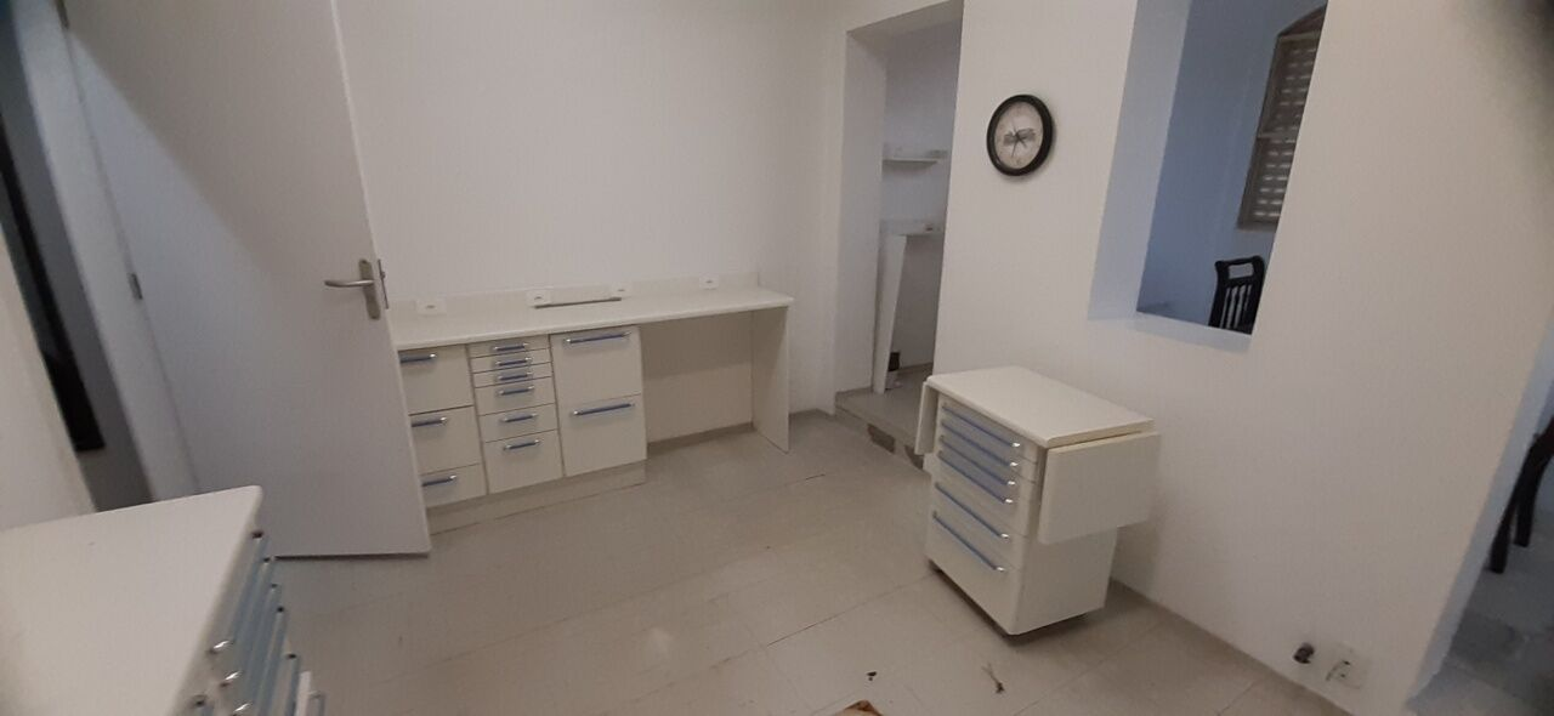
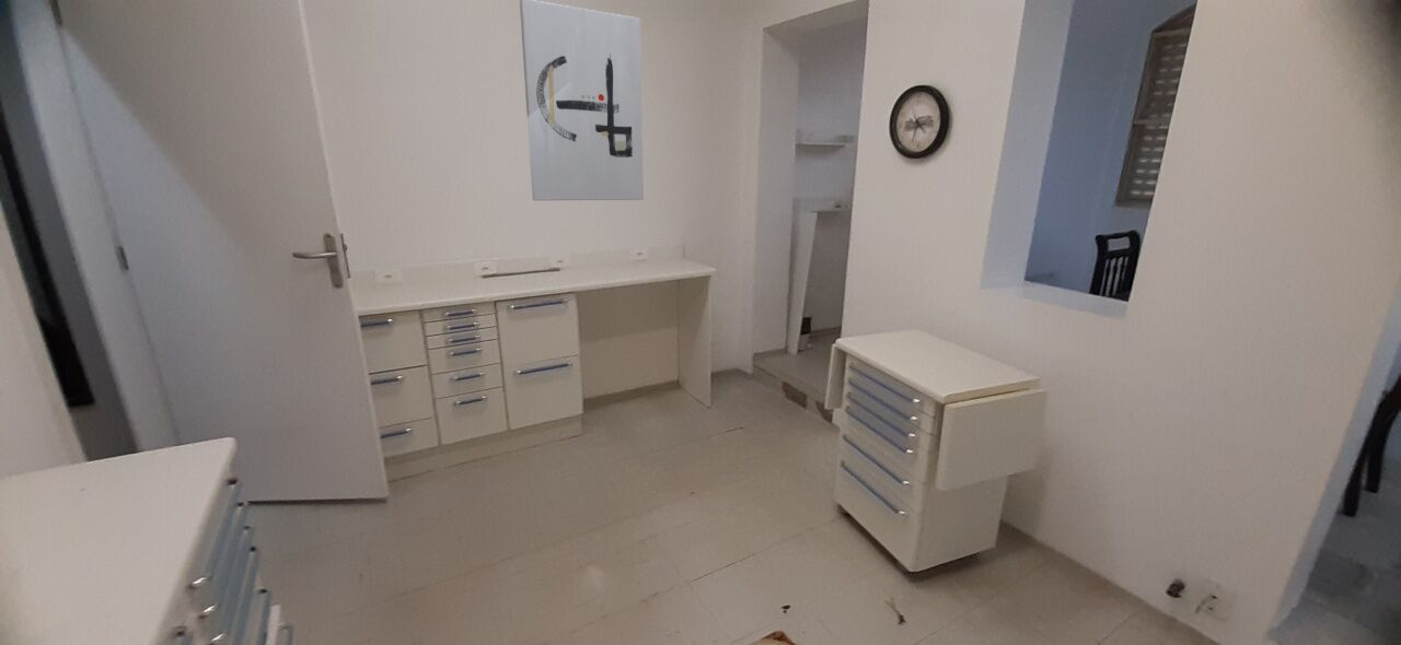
+ wall art (587, 108)
